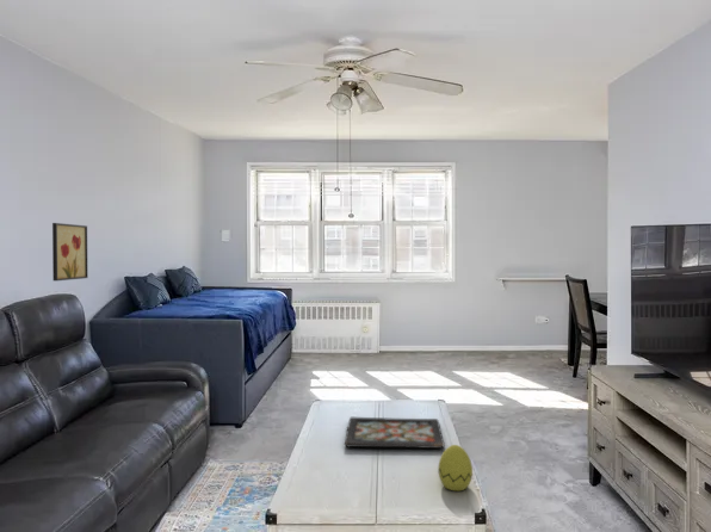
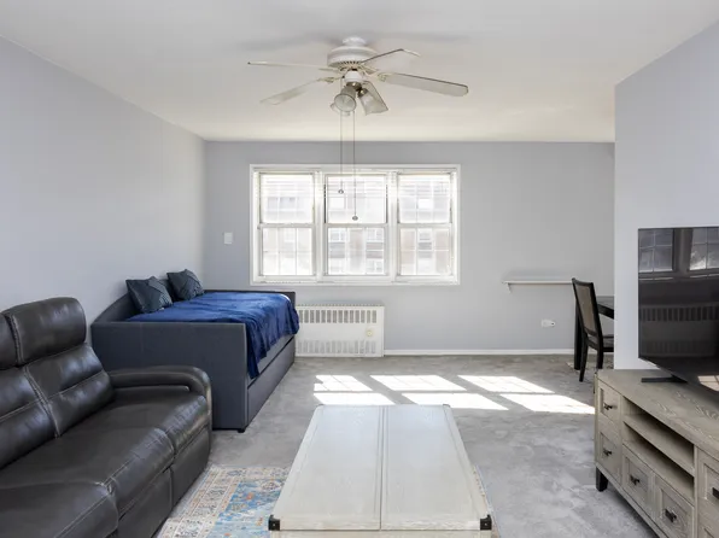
- wall art (69, 252)
- decorative egg (455, 465)
- decorative tray (394, 432)
